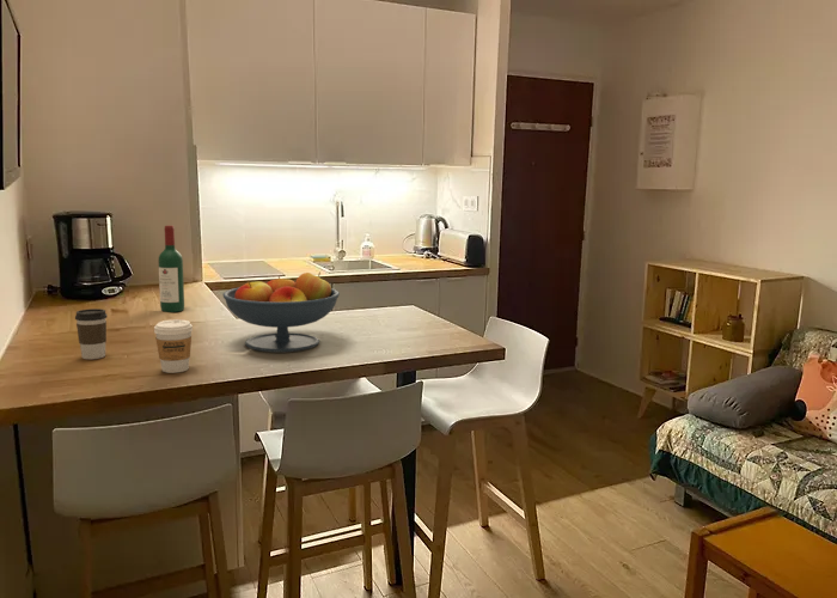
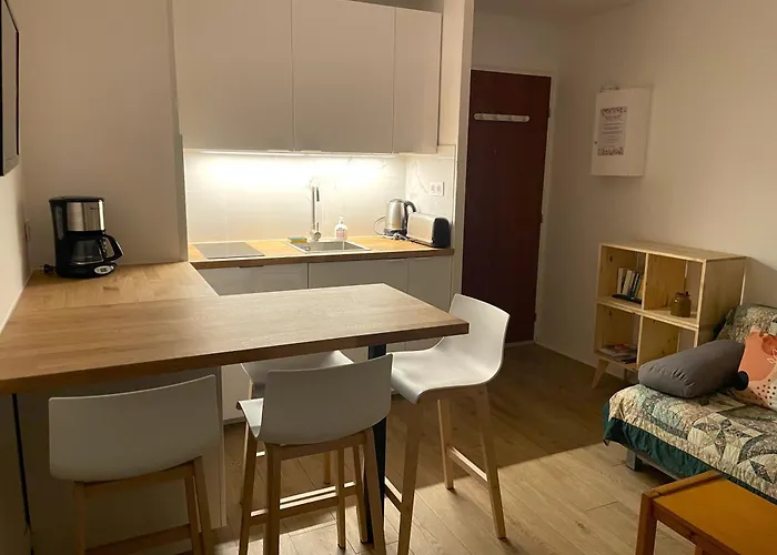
- coffee cup (173, 346)
- fruit bowl (282, 309)
- coffee cup (92, 334)
- wine bottle (170, 268)
